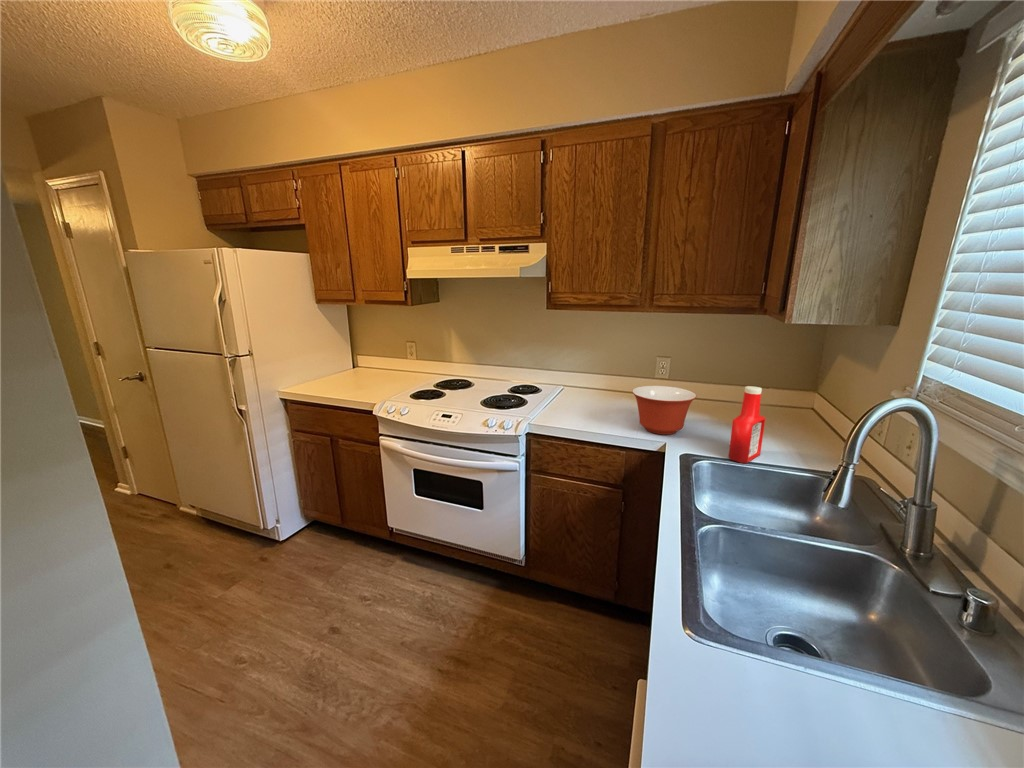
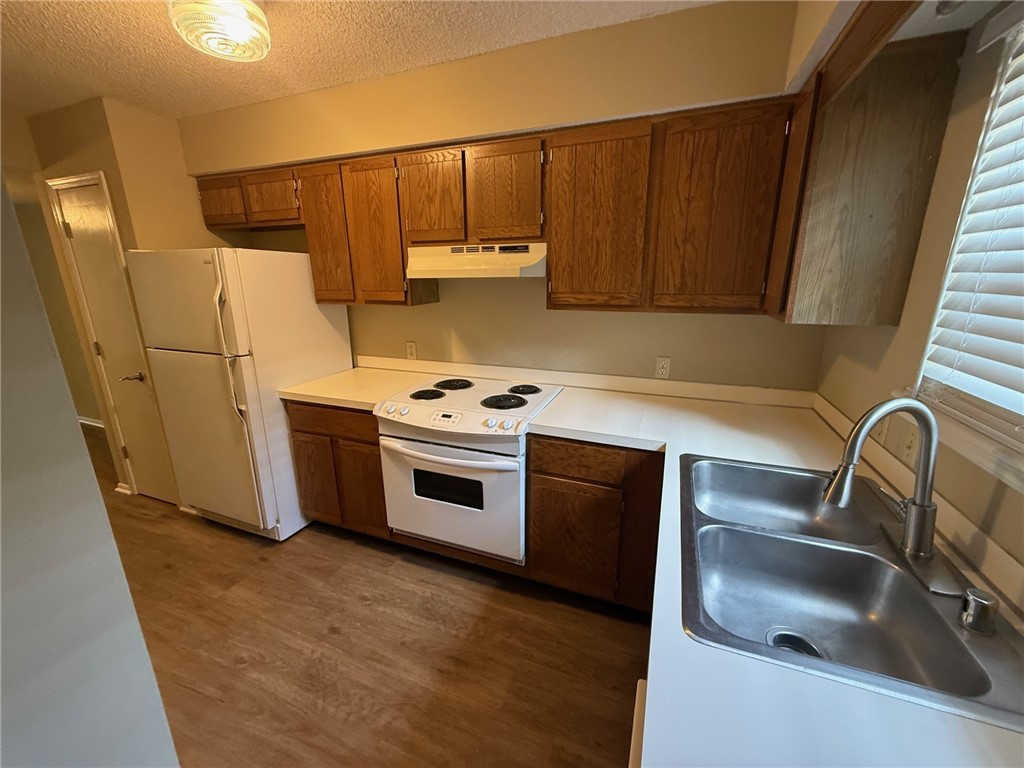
- soap bottle (748, 422)
- mixing bowl (662, 411)
